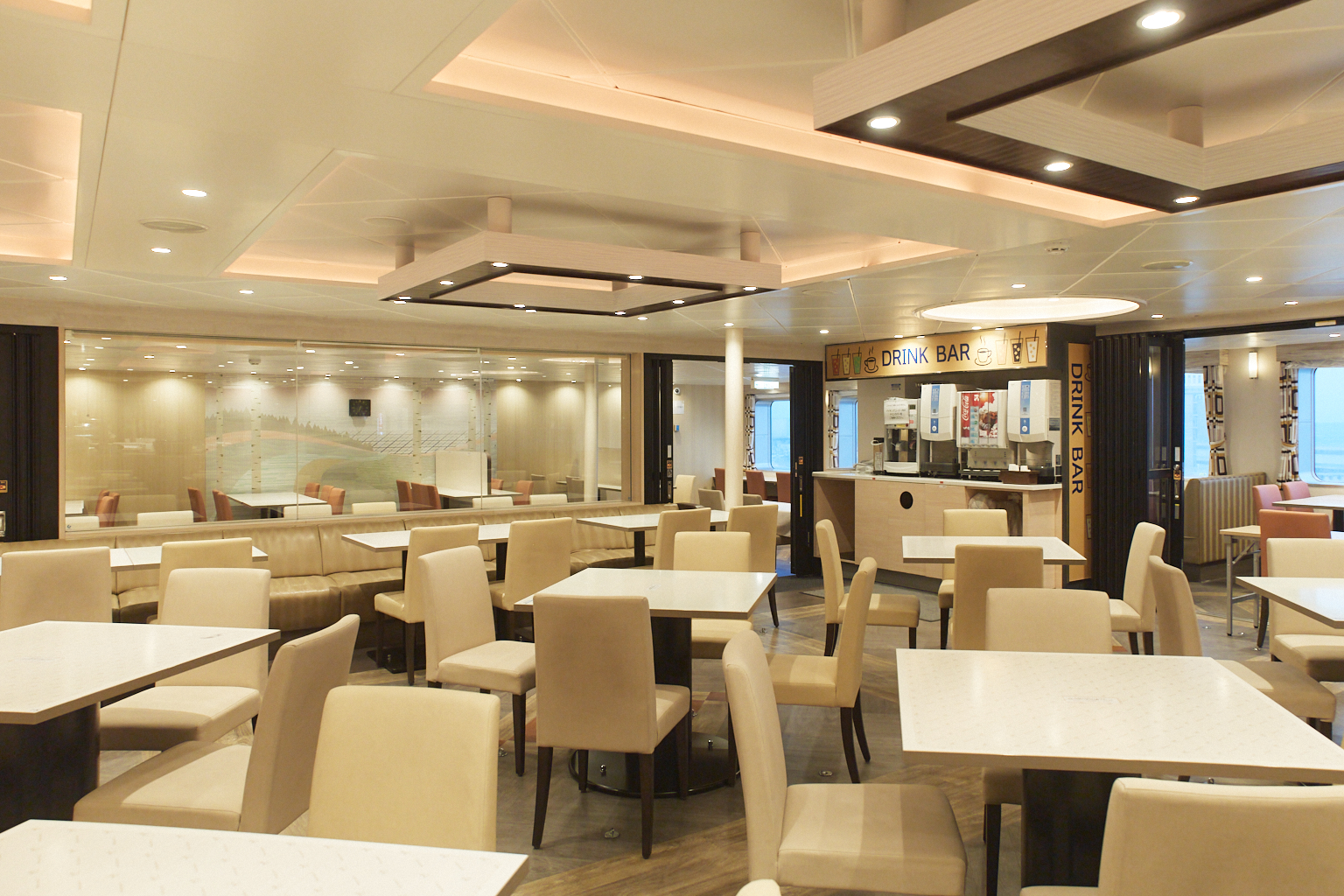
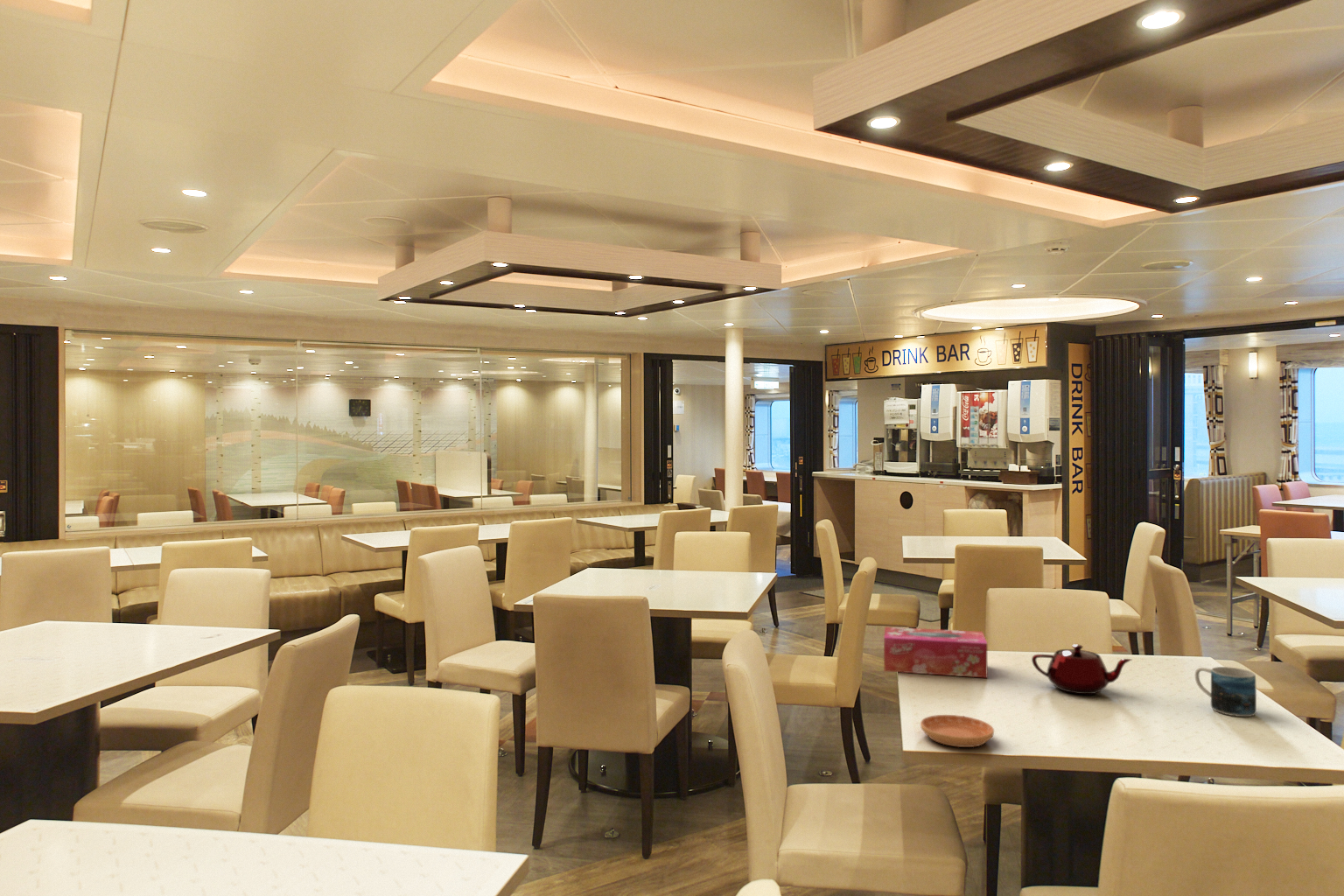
+ saucer (956, 732)
+ tissue box (934, 651)
+ teapot (1081, 667)
+ mug (1223, 689)
